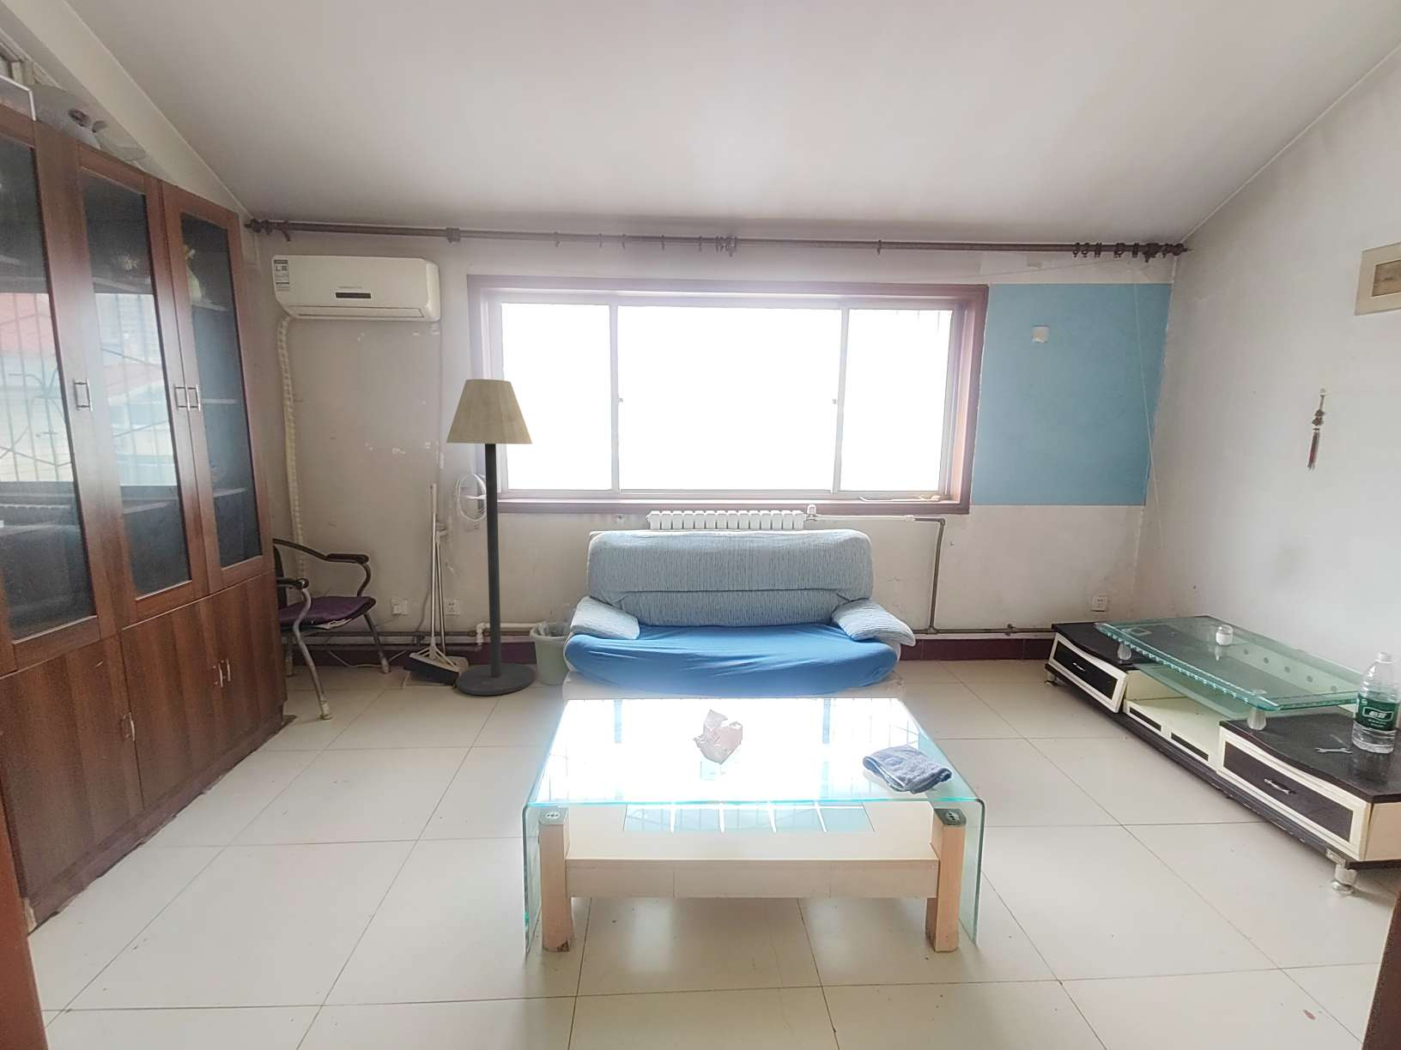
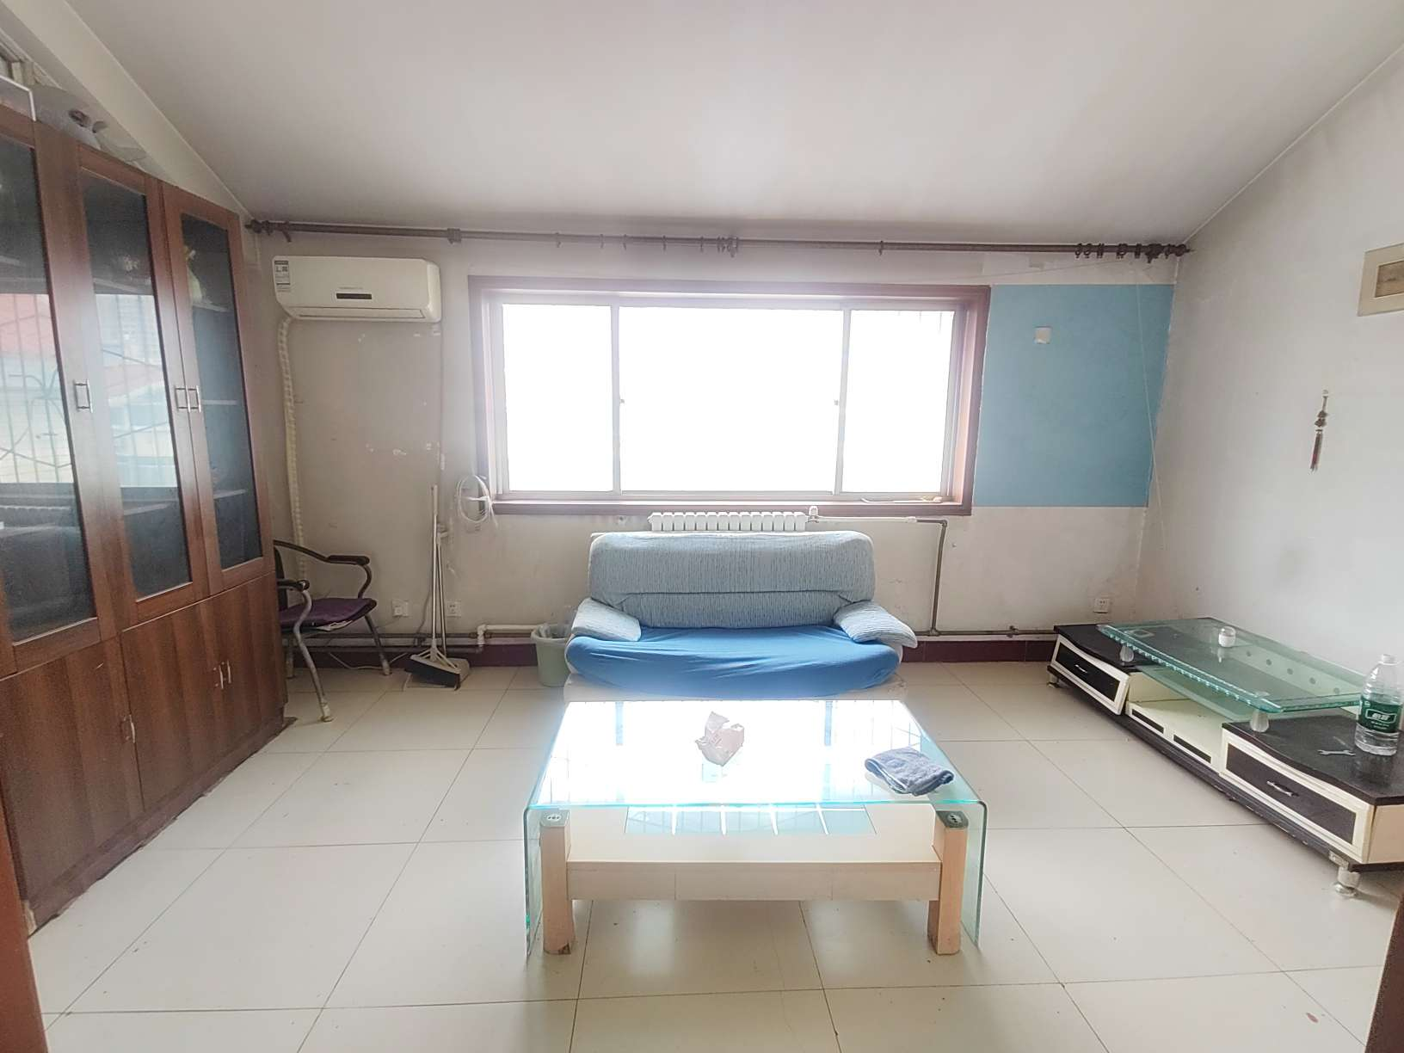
- floor lamp (492, 535)
